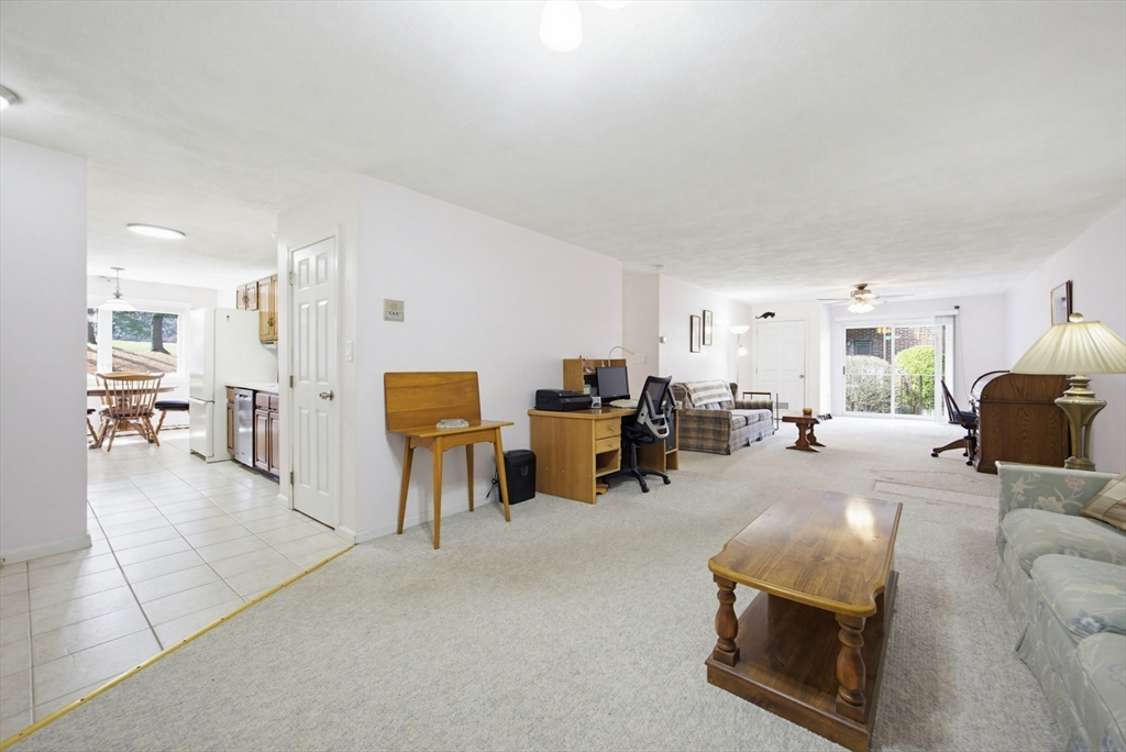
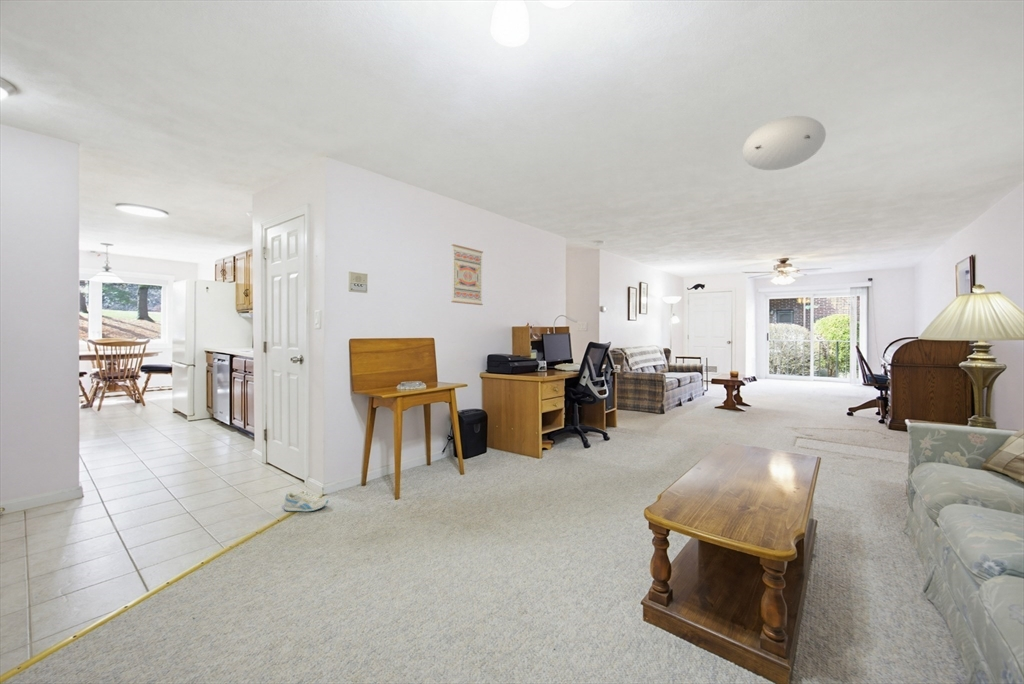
+ sneaker (306, 500)
+ wall art (467, 276)
+ ceiling light (782, 144)
